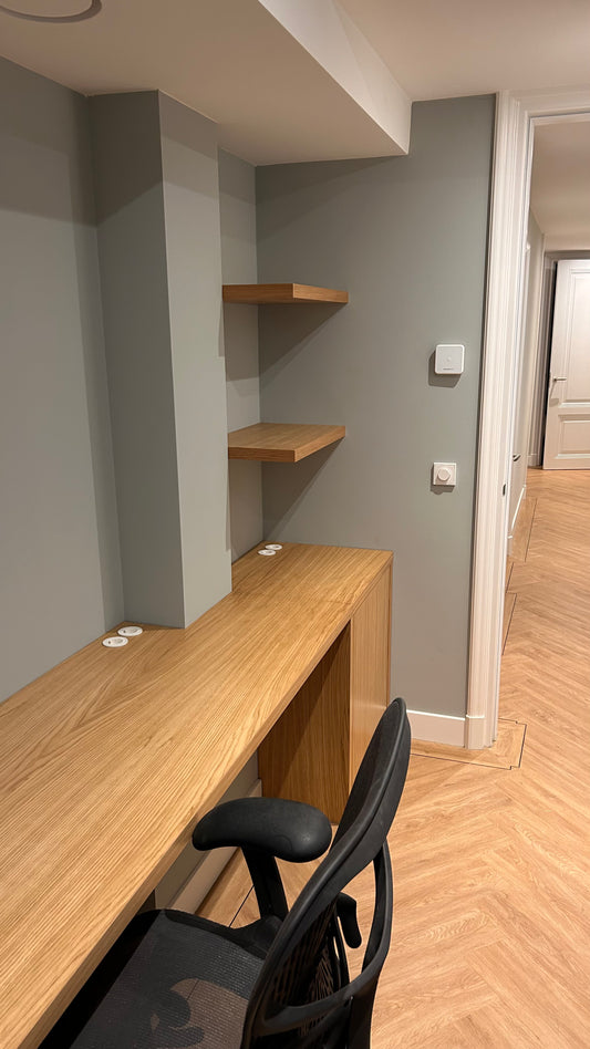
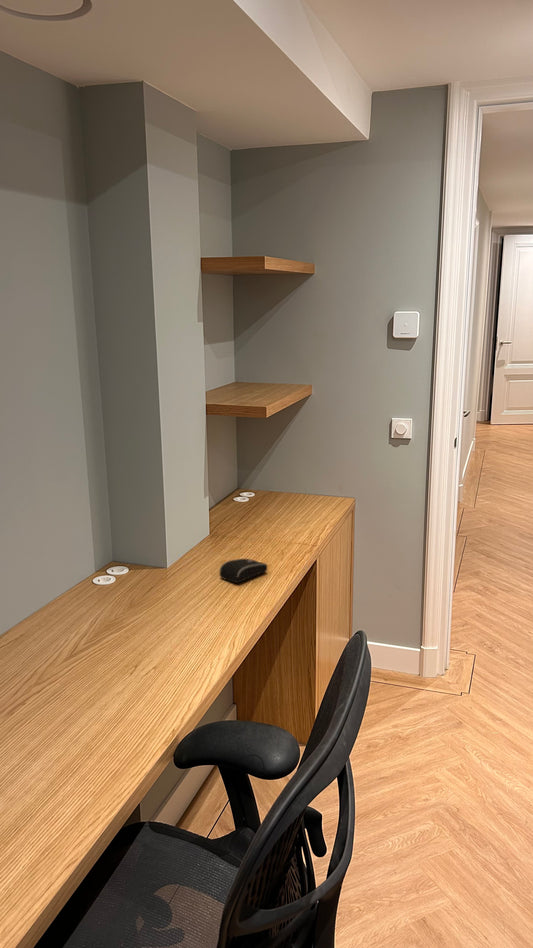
+ computer mouse (244, 568)
